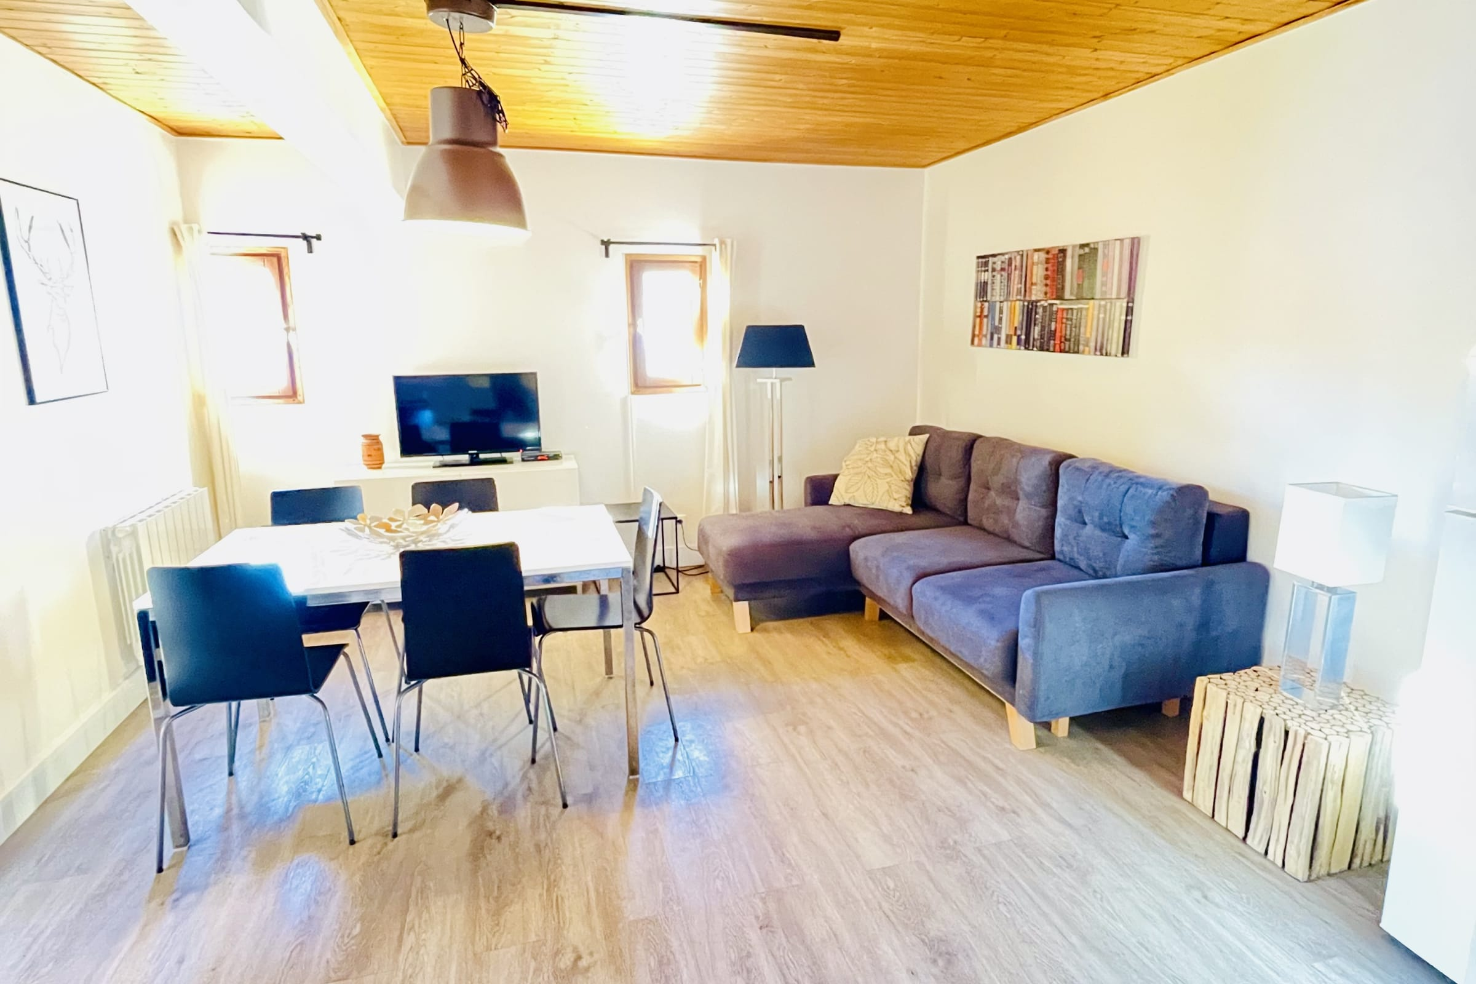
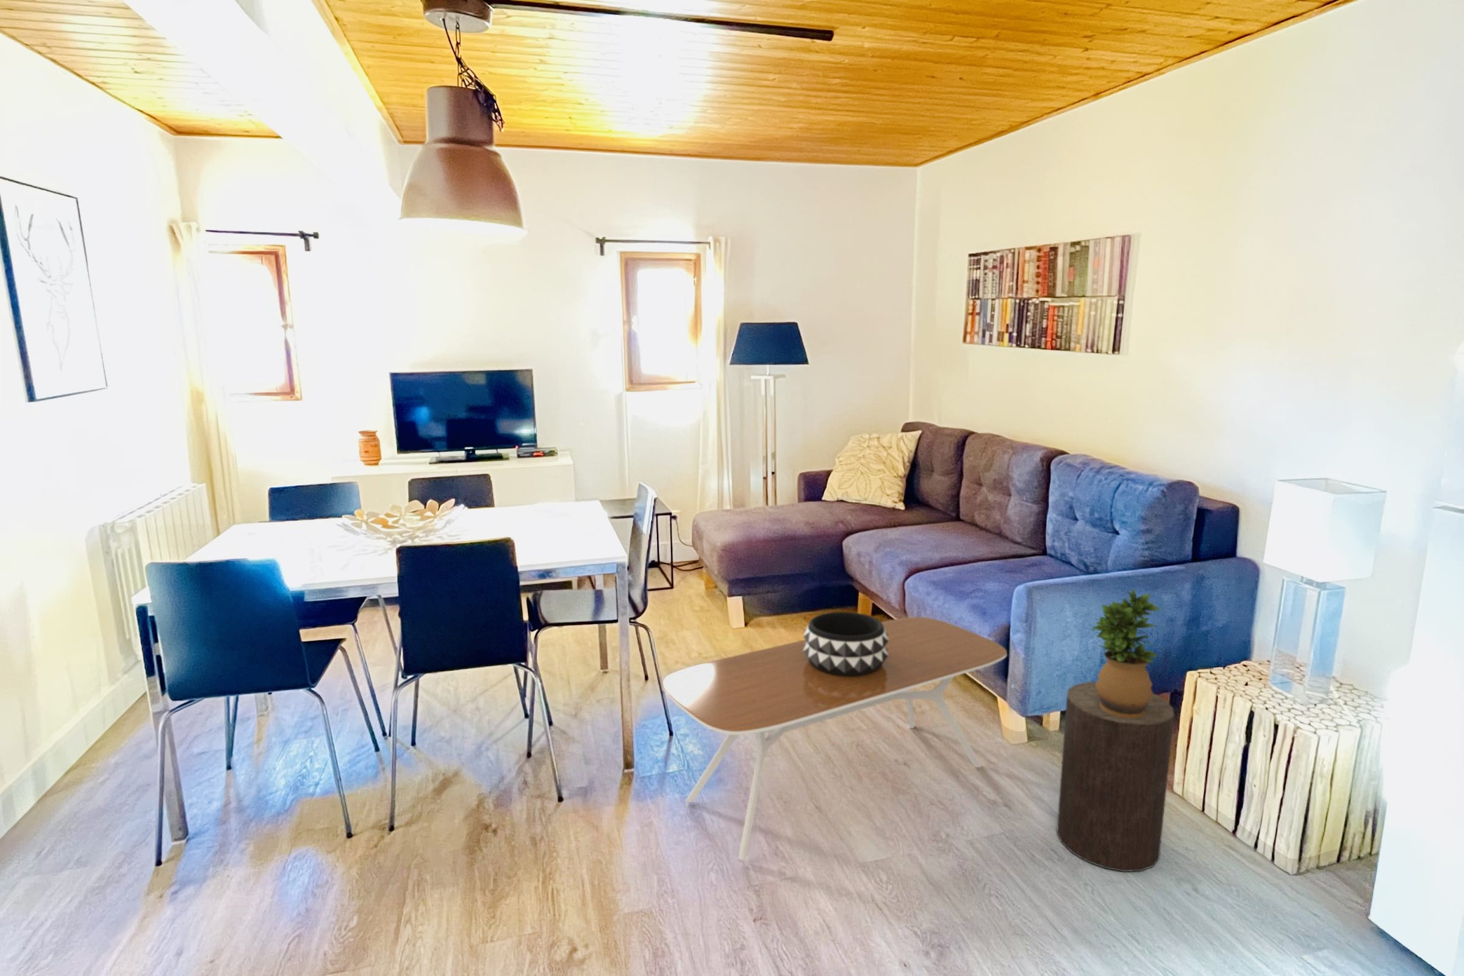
+ decorative bowl (845, 643)
+ potted plant (1119, 649)
+ stool (1112, 772)
+ coffee table (838, 716)
